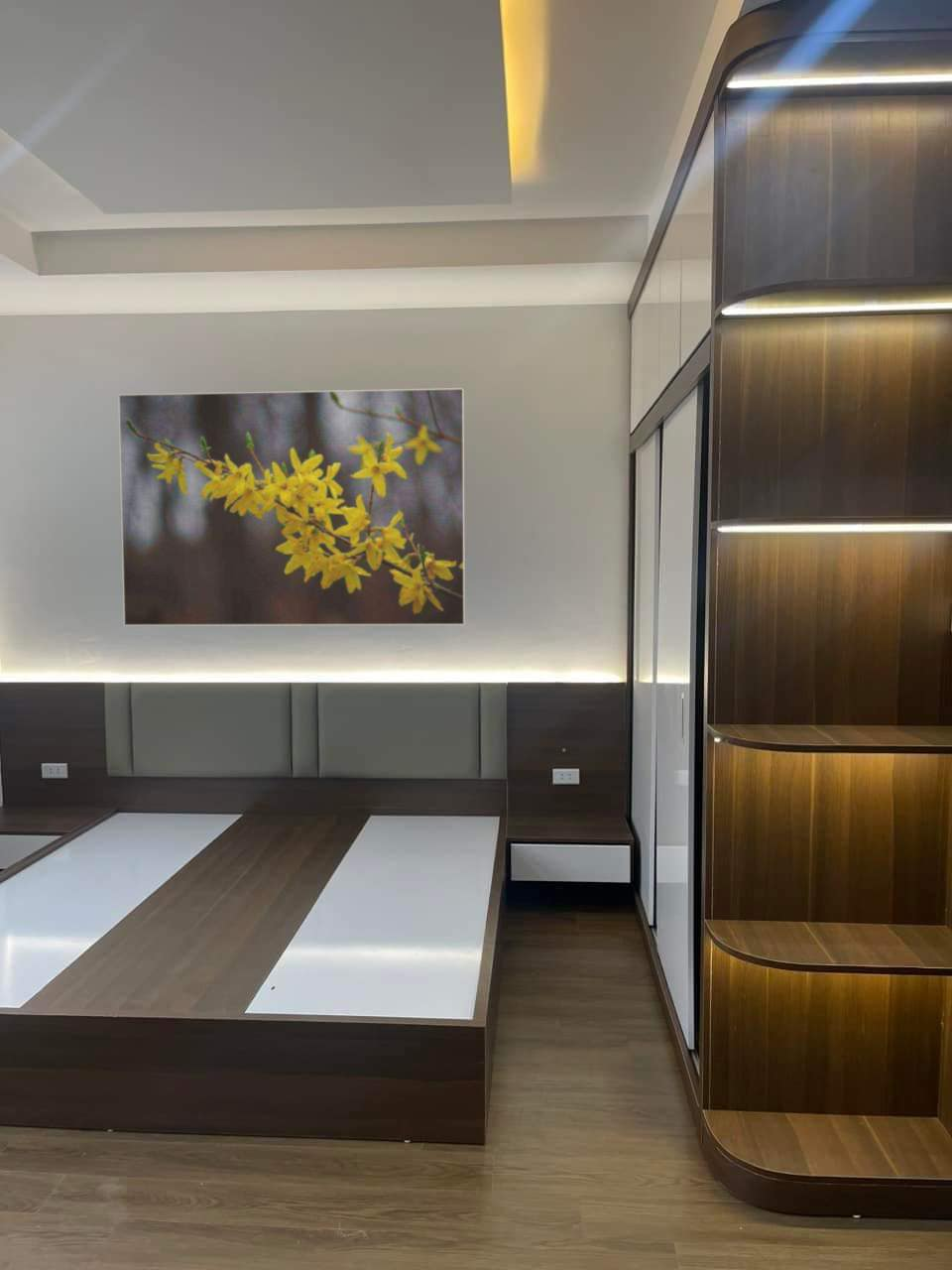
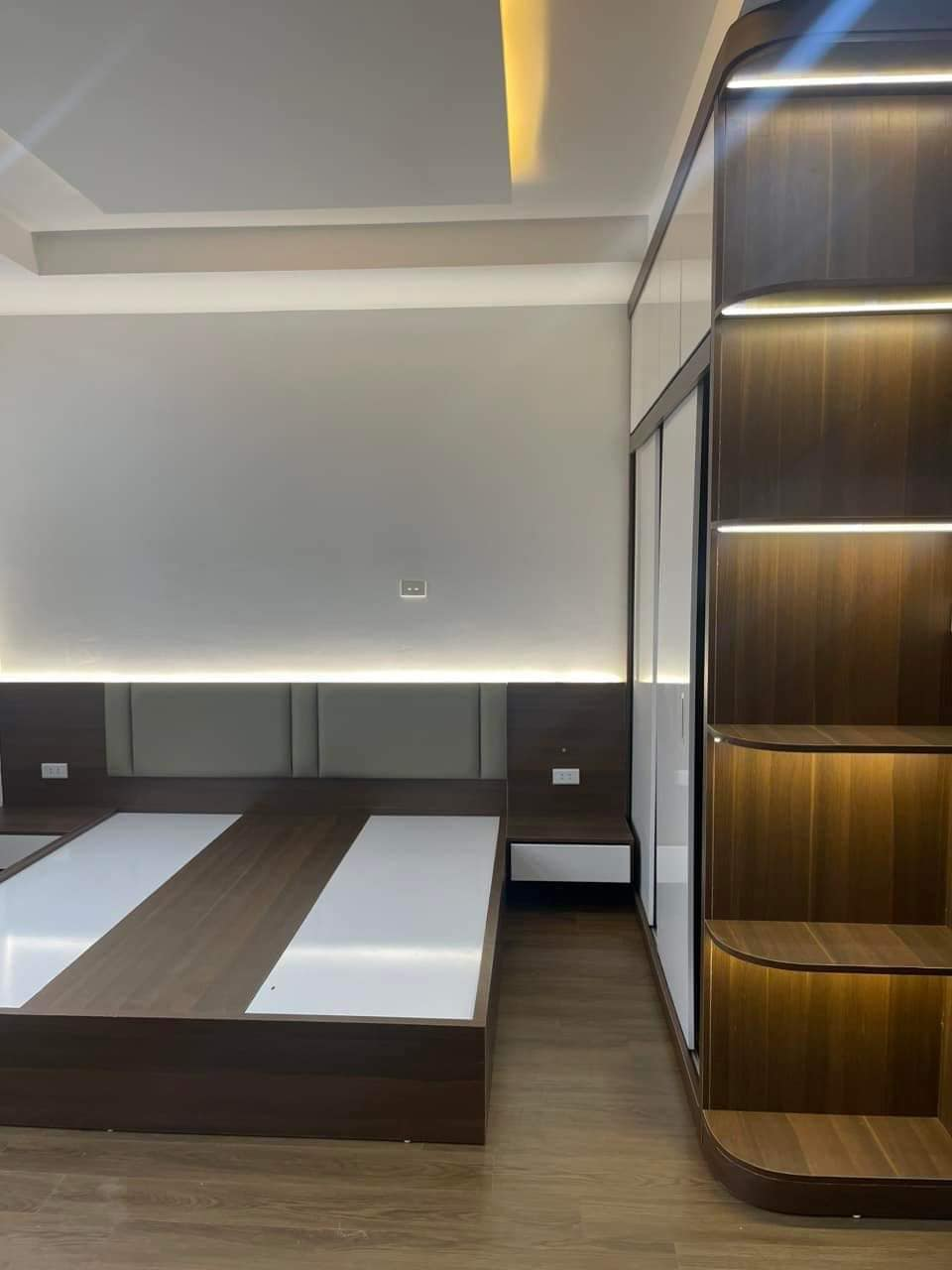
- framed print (292, 509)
